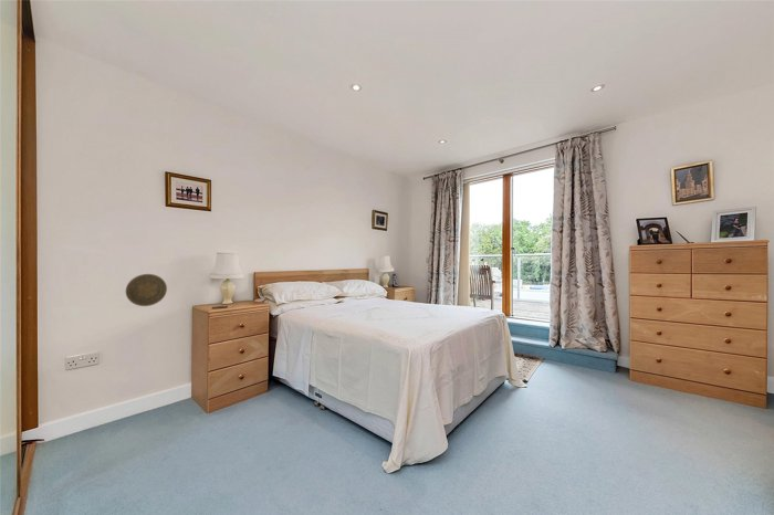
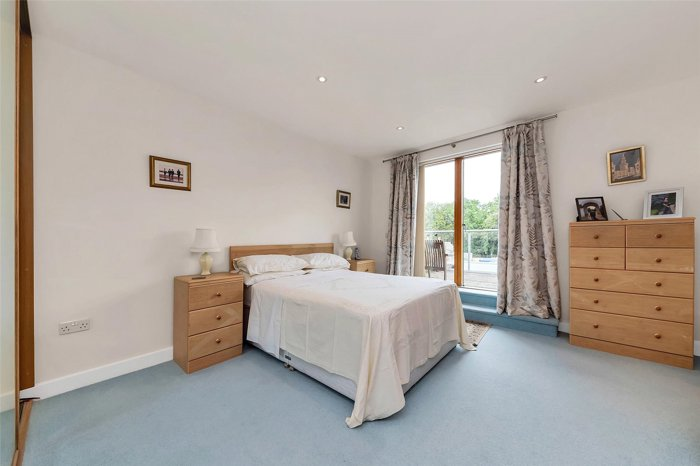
- decorative plate (147, 290)
